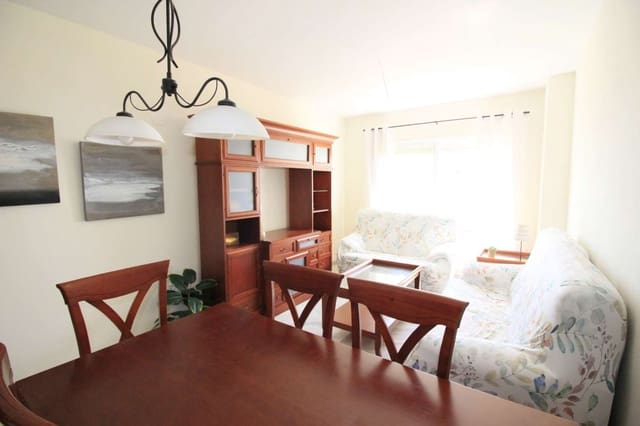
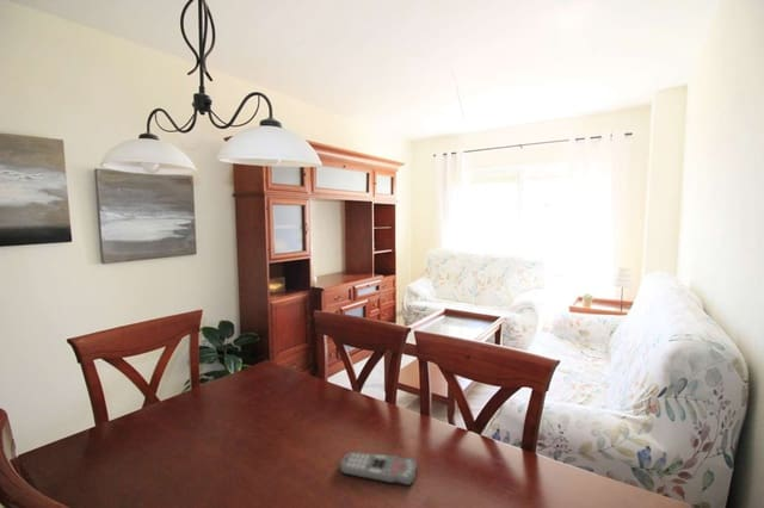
+ remote control (377, 466)
